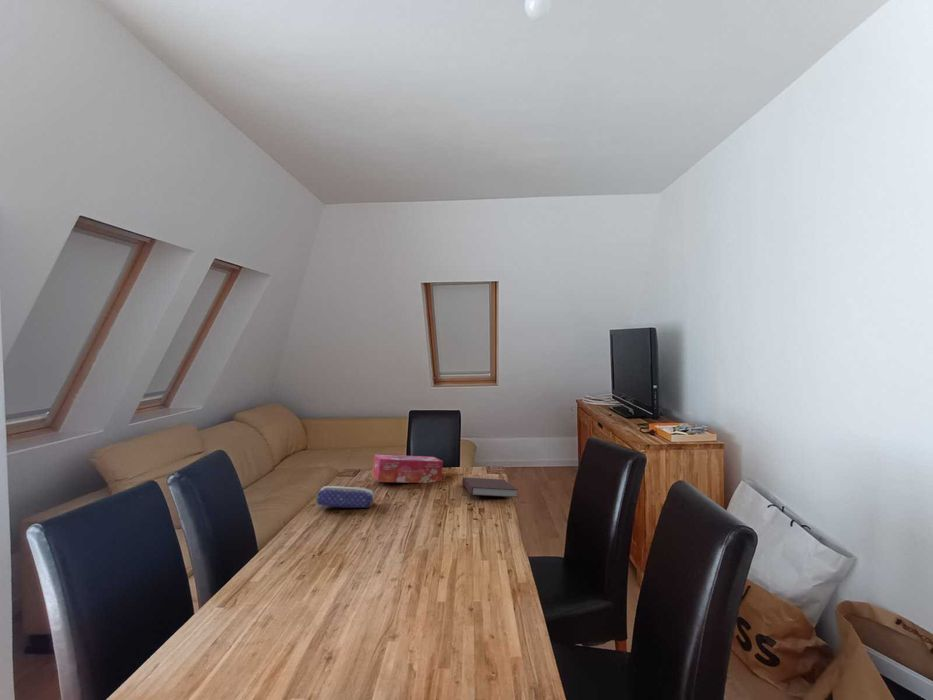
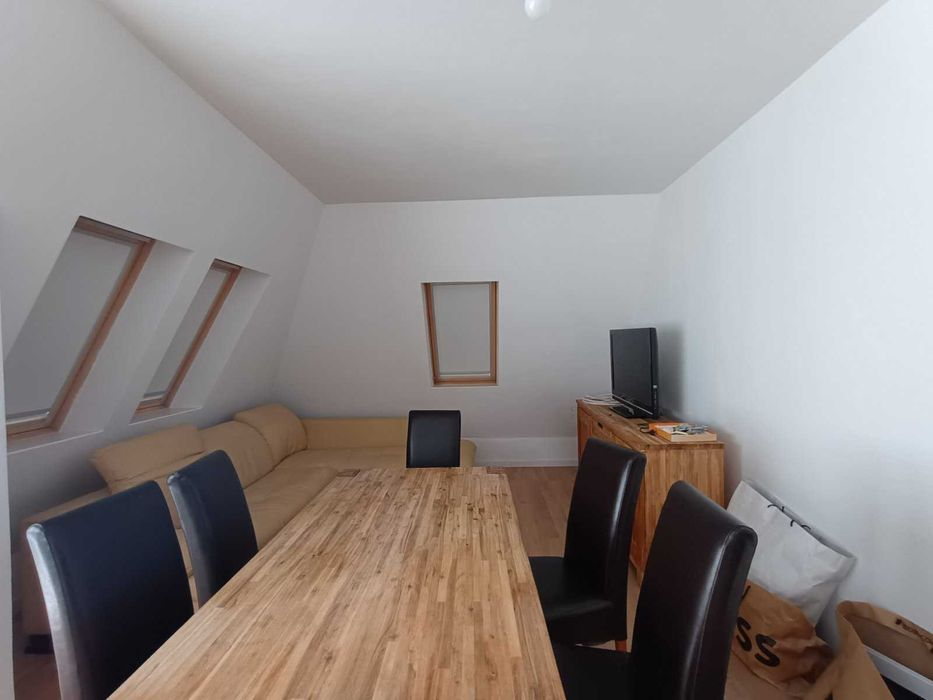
- notebook (488, 486)
- pencil case (345, 496)
- tissue box (407, 468)
